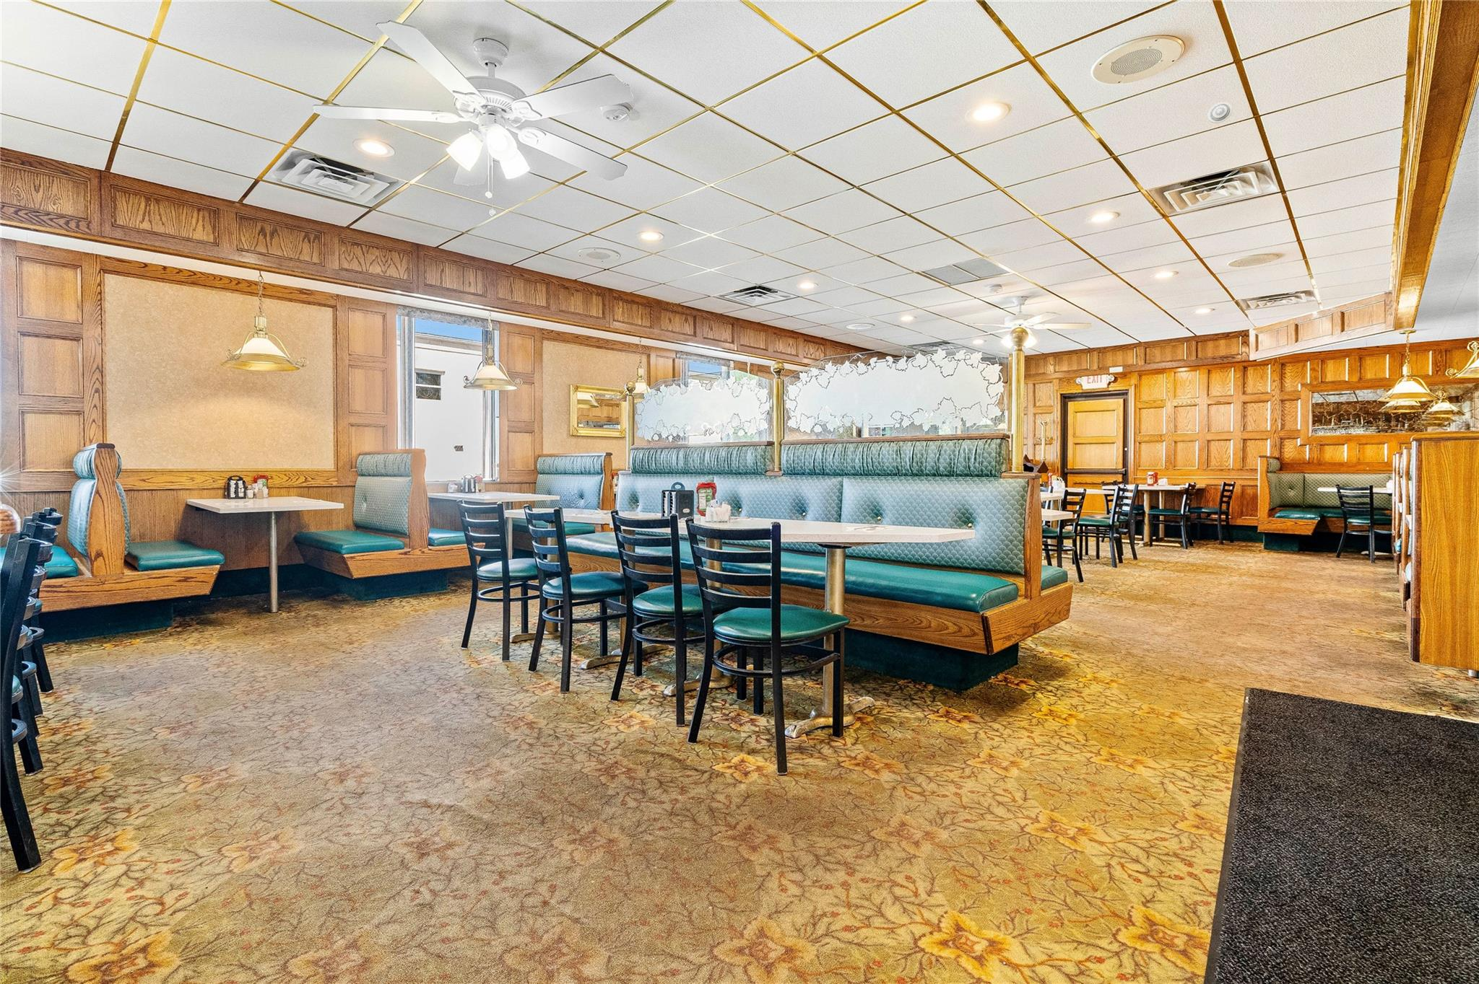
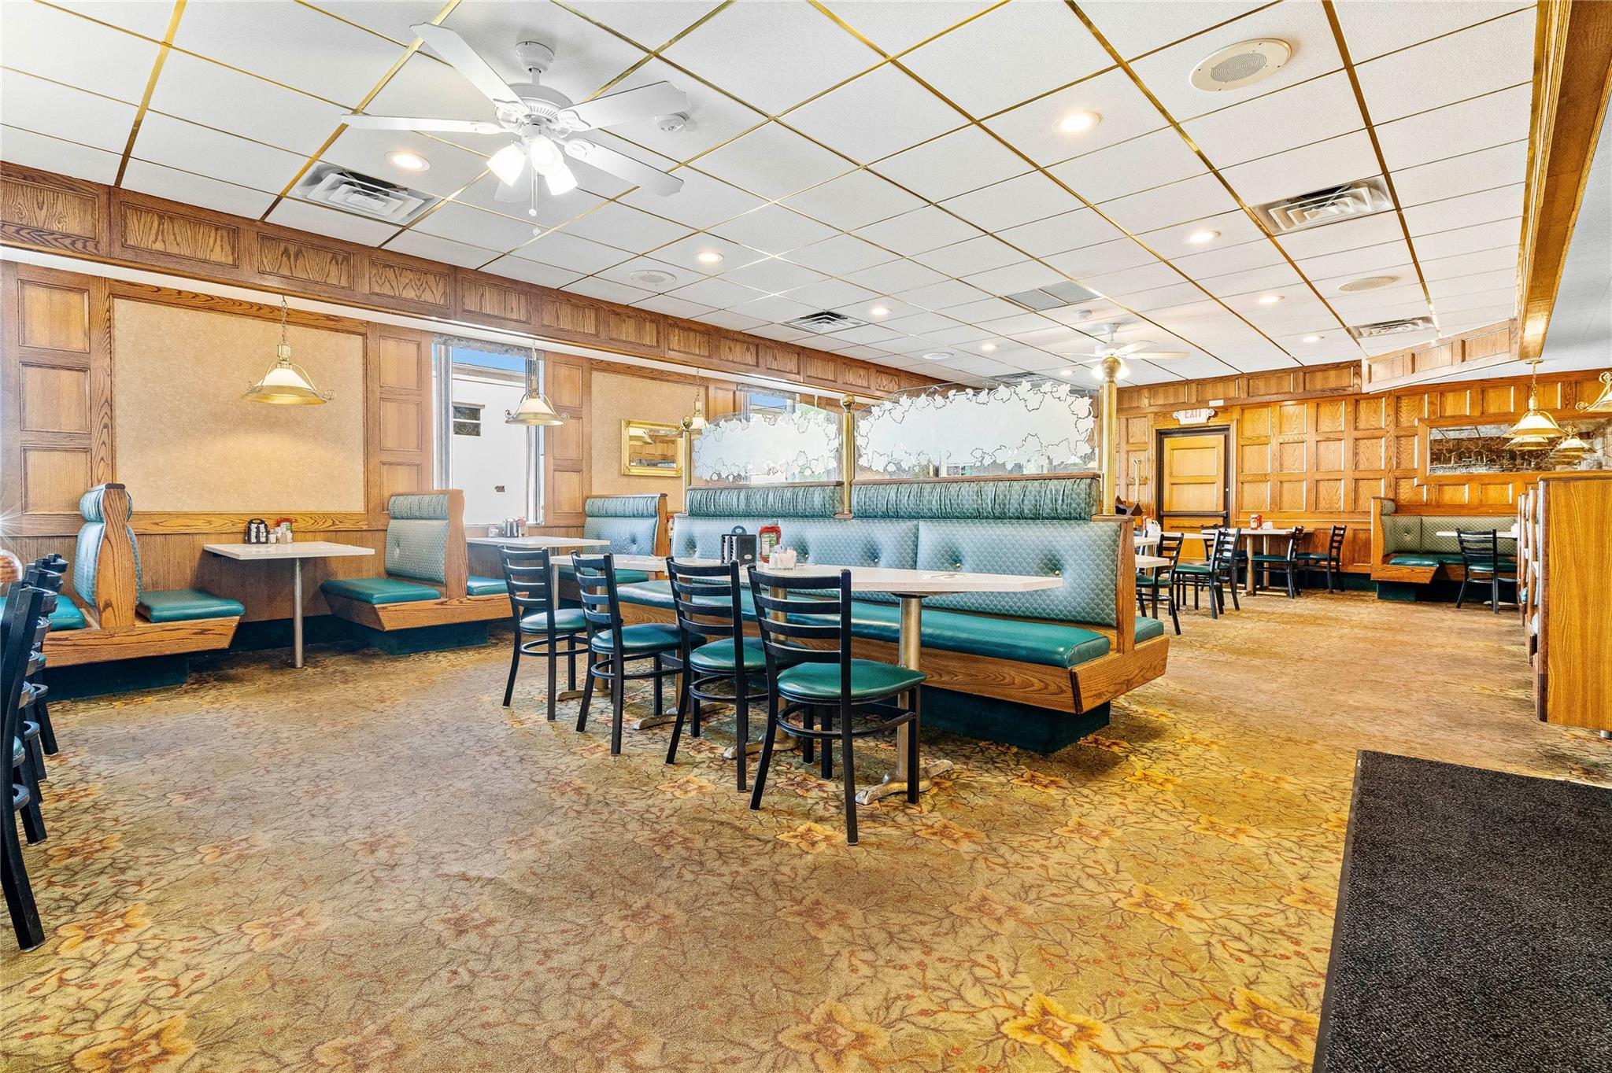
- smoke detector (1220, 111)
